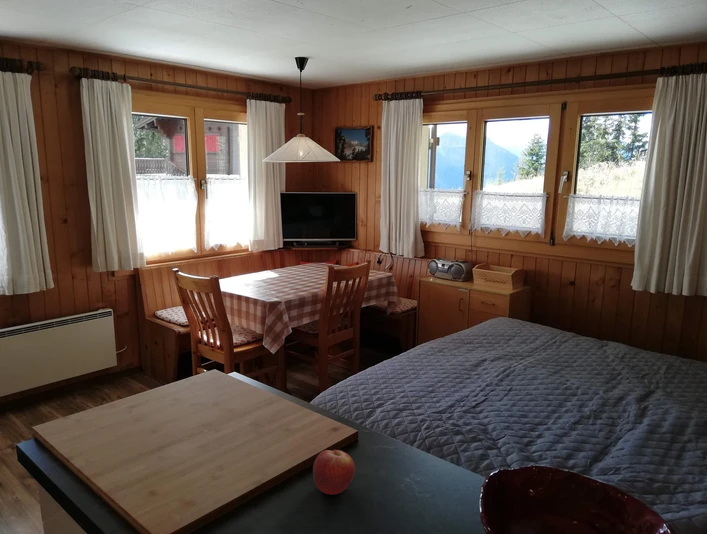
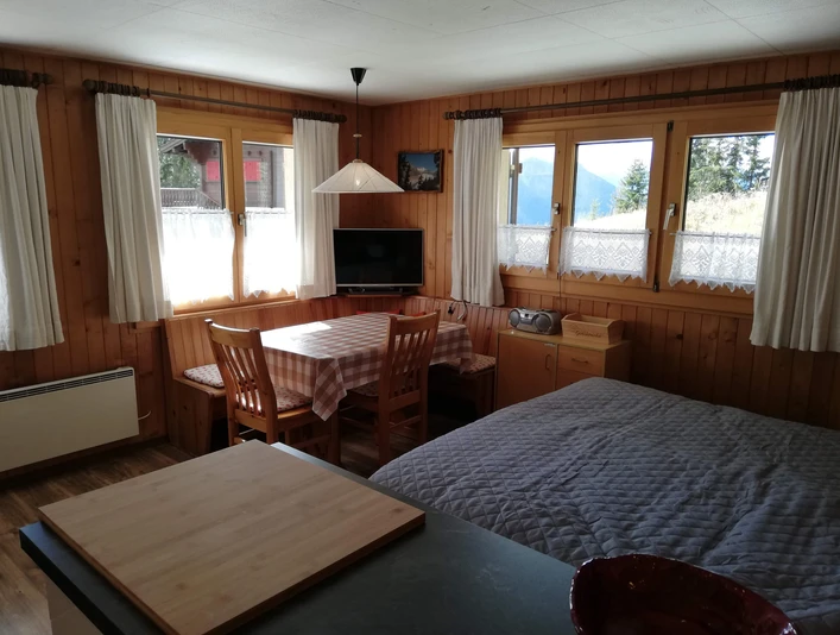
- fruit (333, 470)
